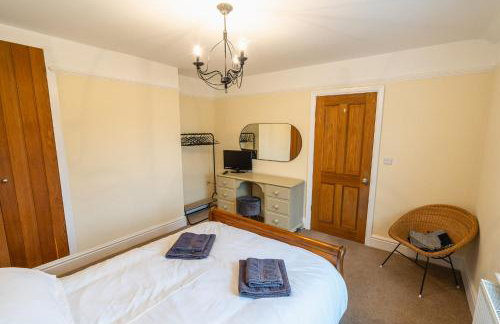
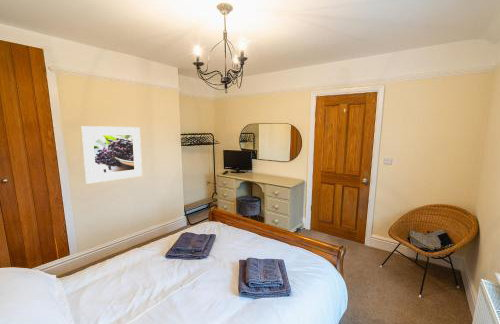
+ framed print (114, 153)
